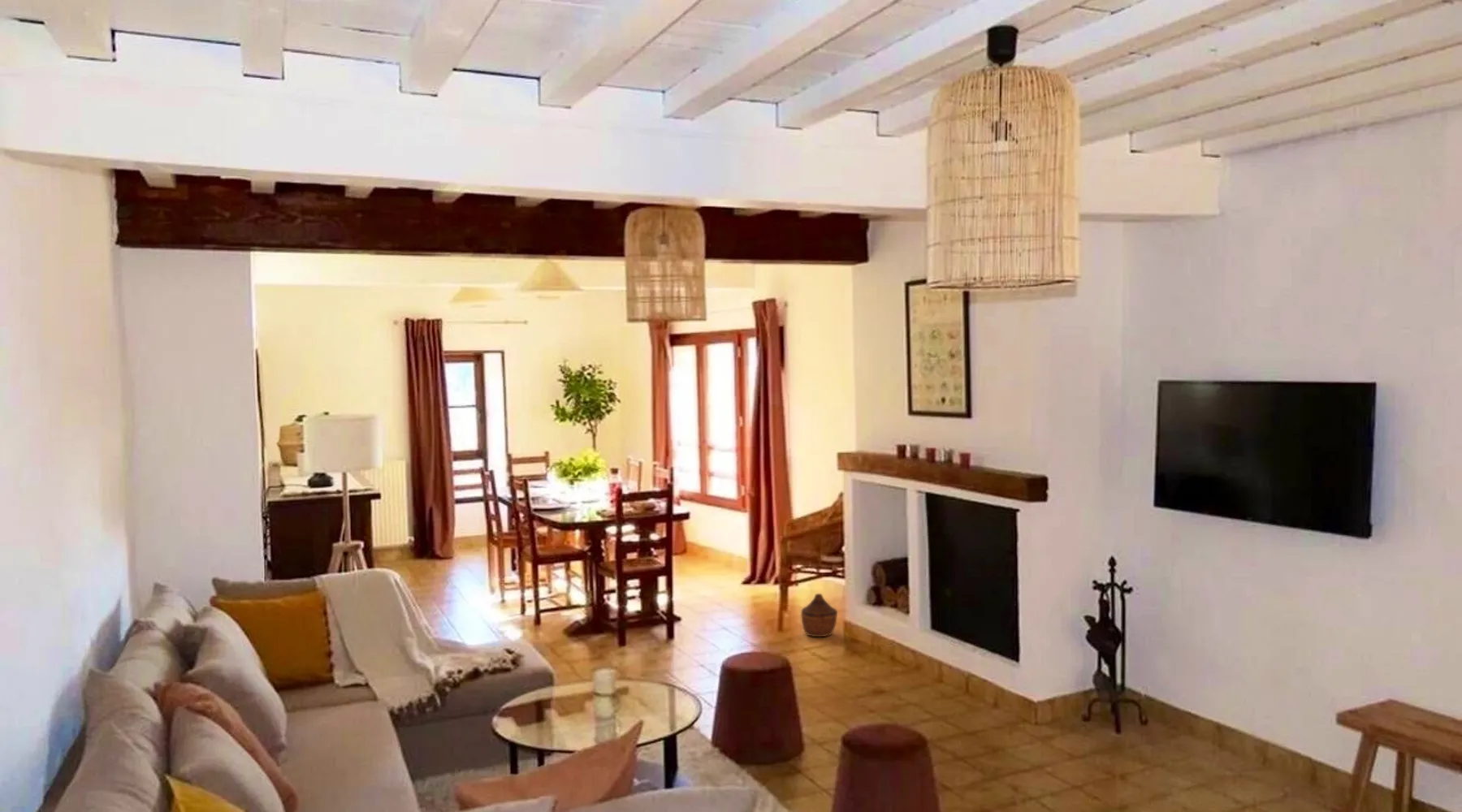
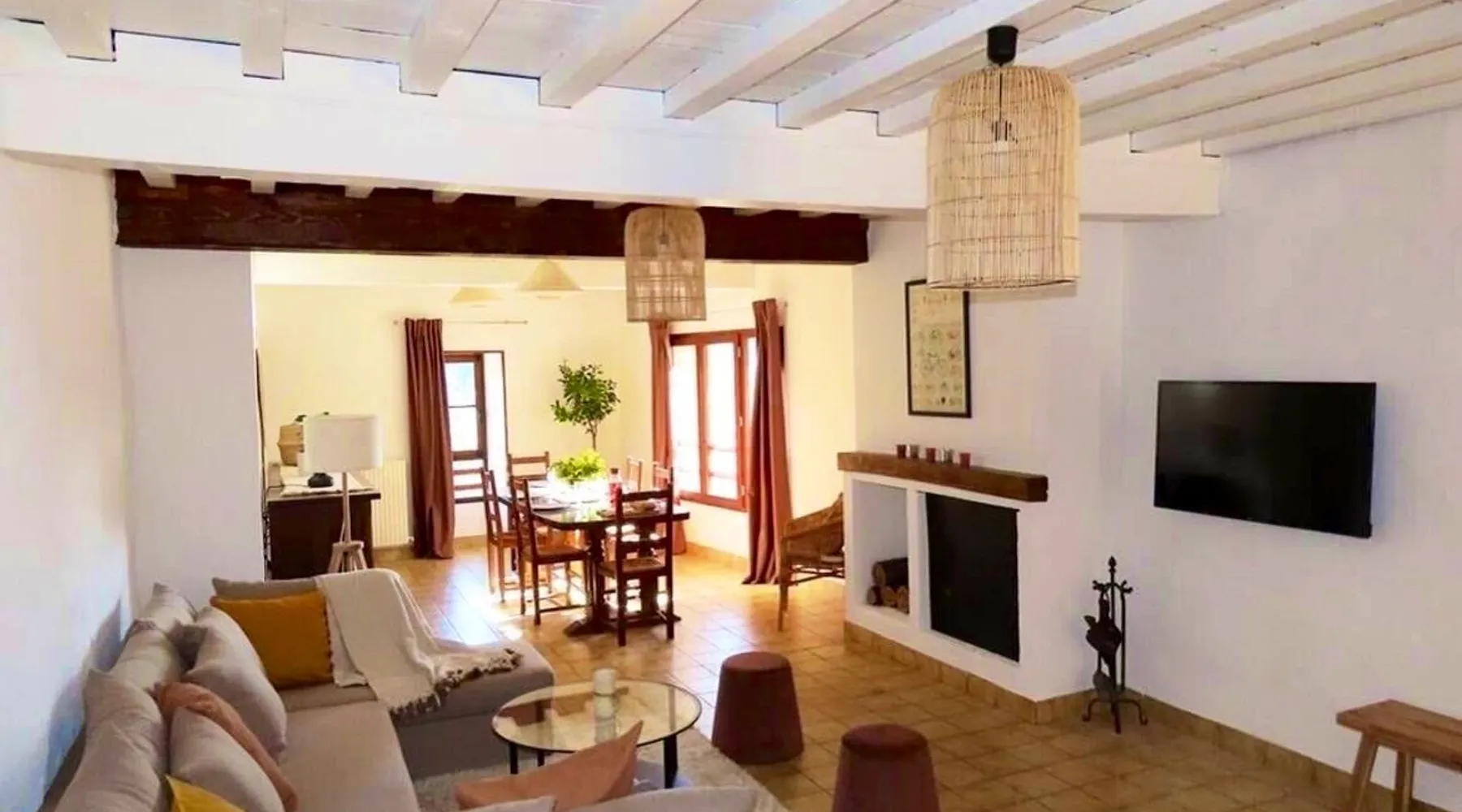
- woven basket (819, 614)
